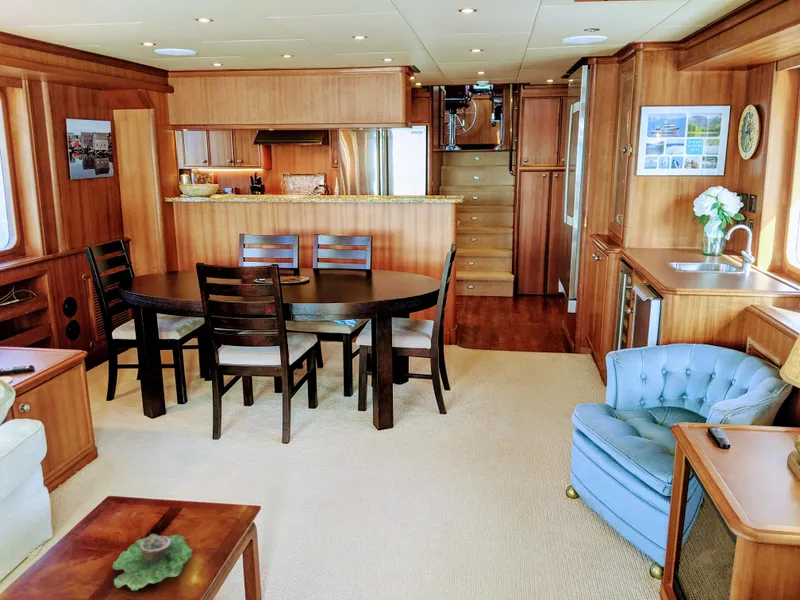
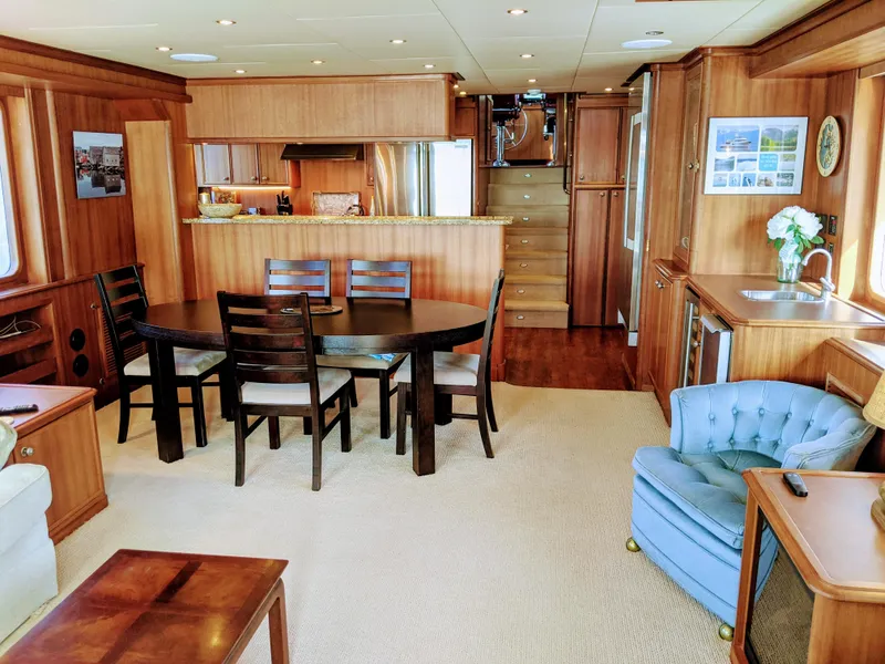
- succulent planter (152, 553)
